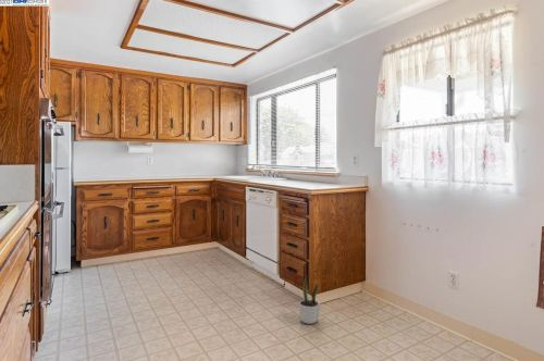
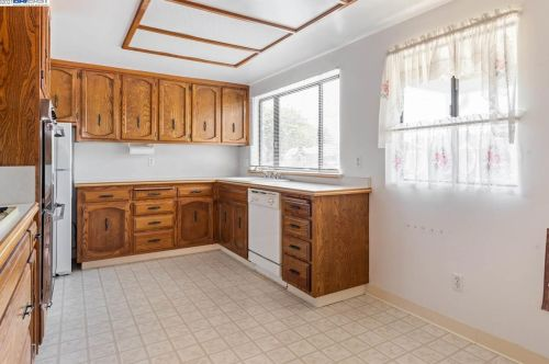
- potted plant (309, 299)
